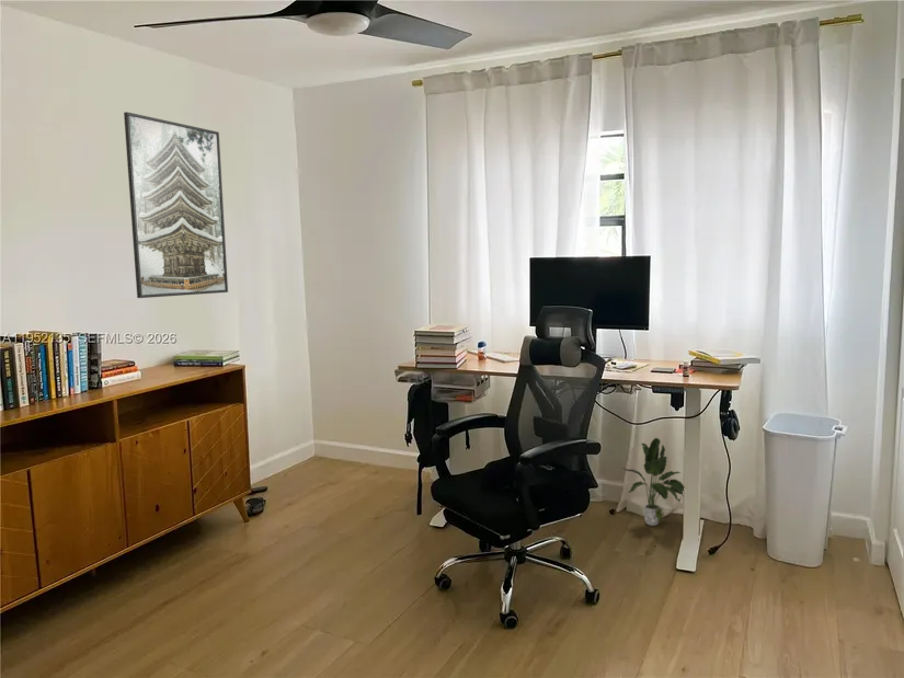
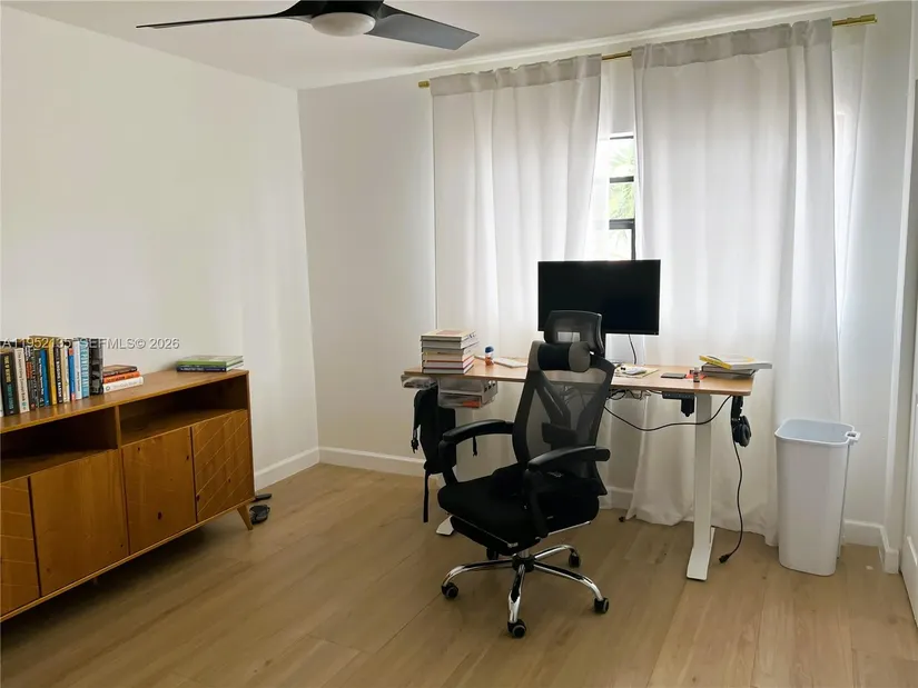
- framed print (180, 209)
- potted plant (654, 483)
